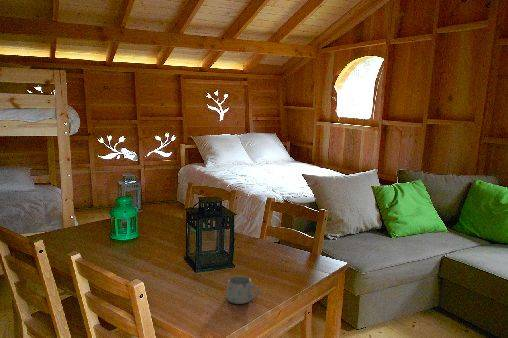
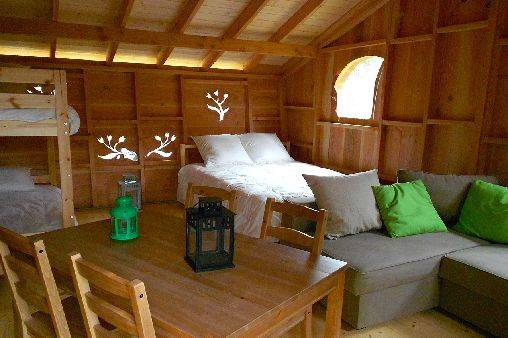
- mug (243, 290)
